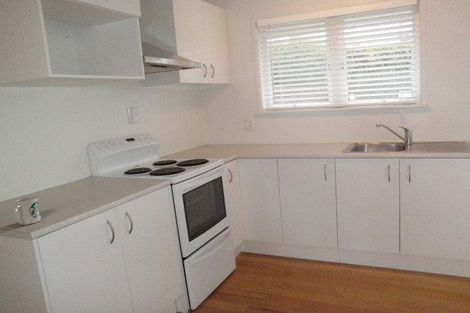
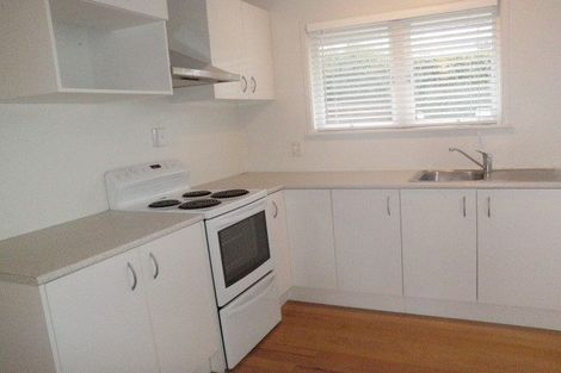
- mug (25, 211)
